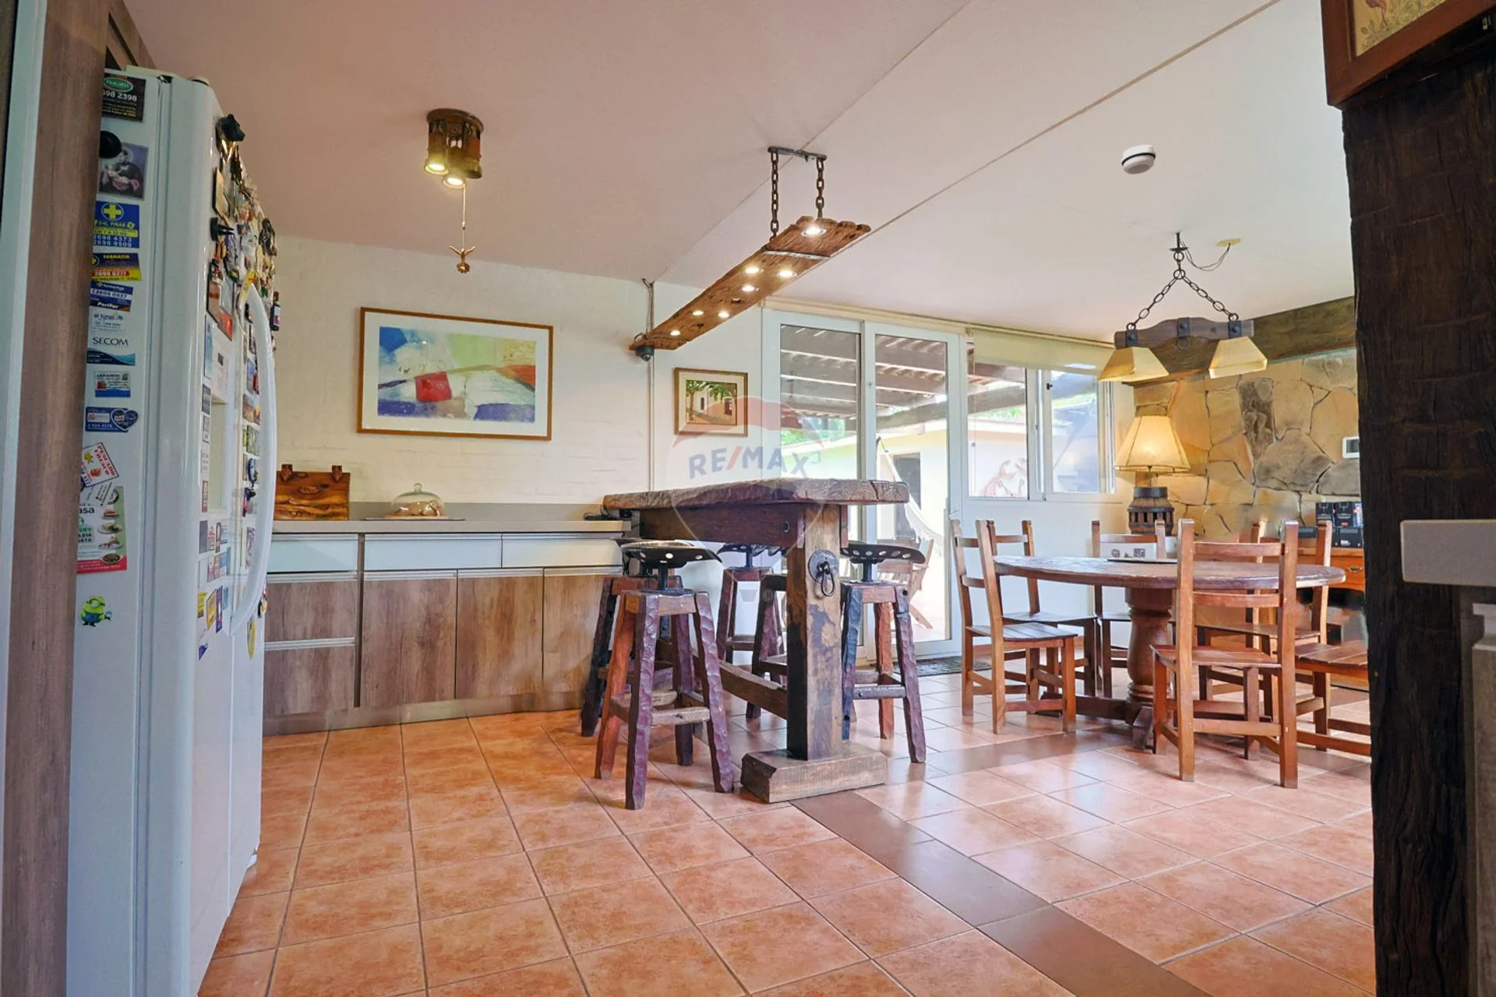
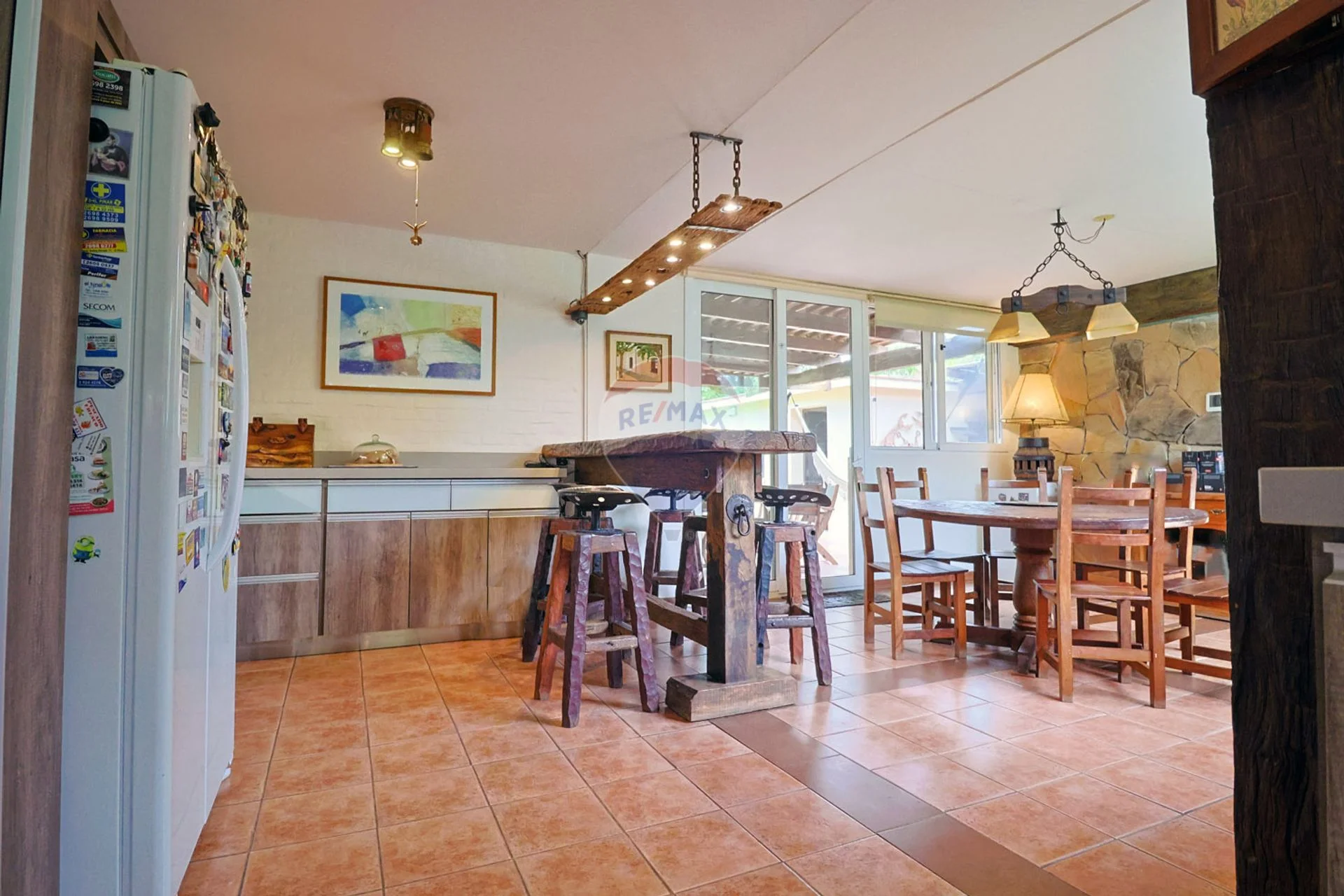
- smoke detector (1139, 160)
